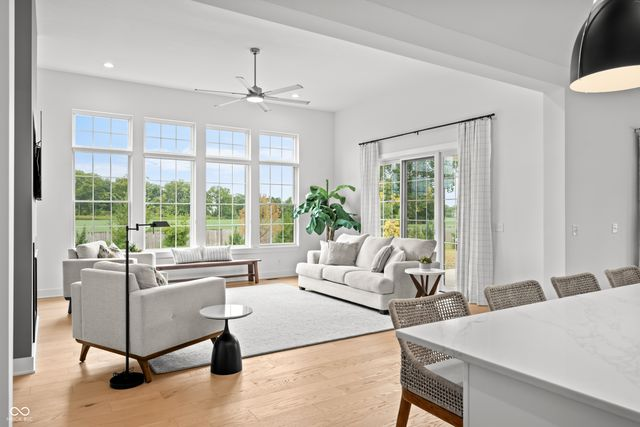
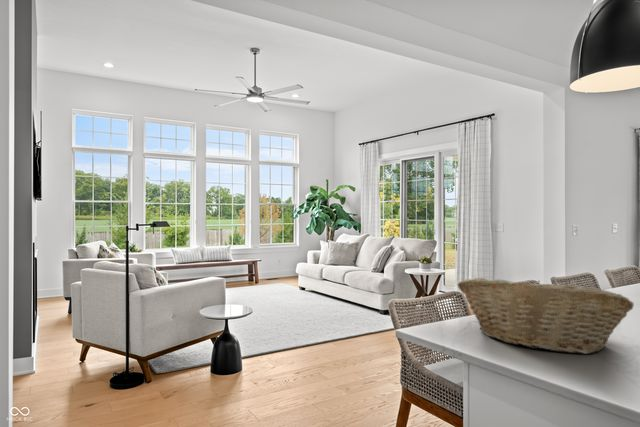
+ fruit basket (537, 307)
